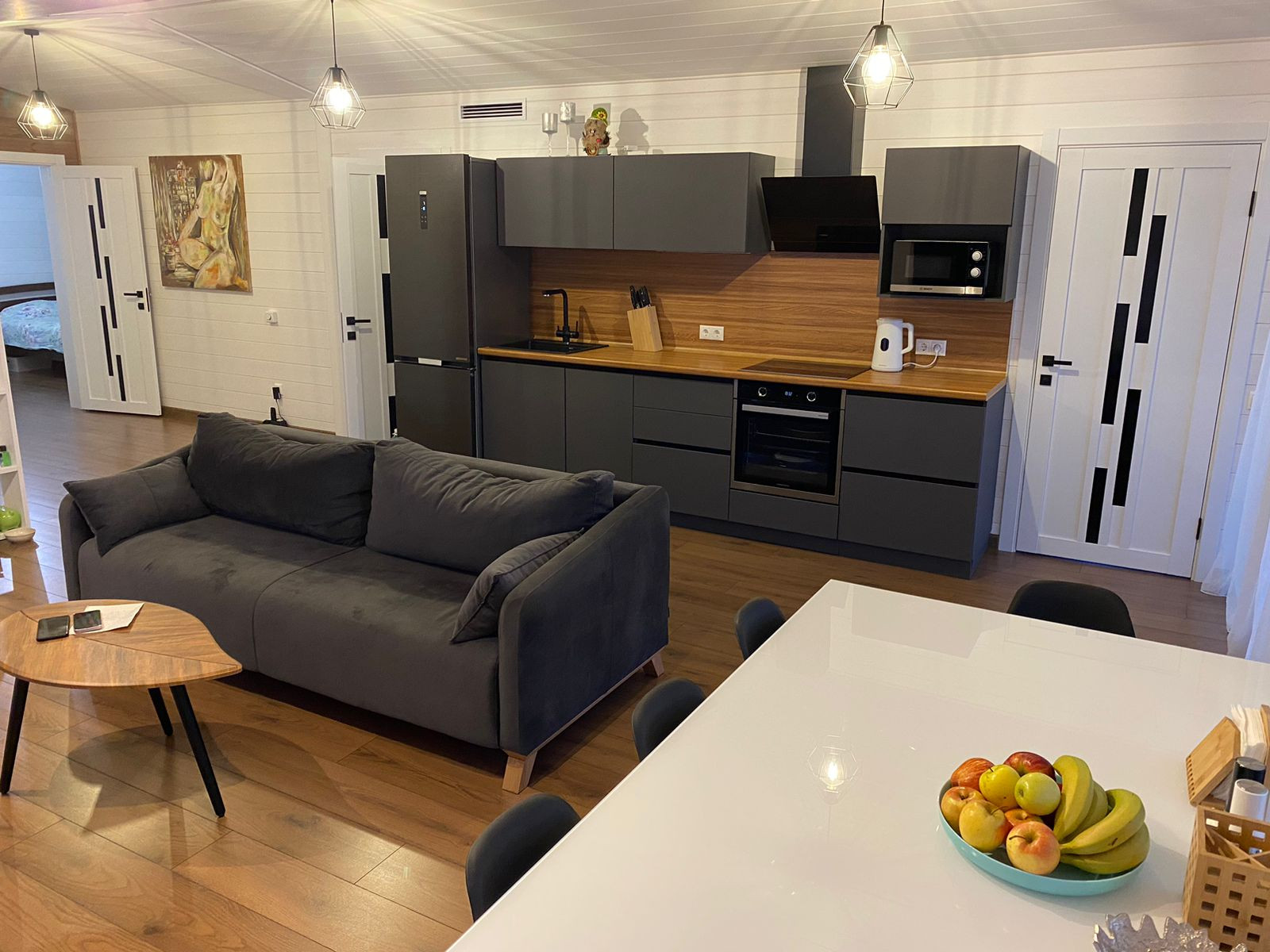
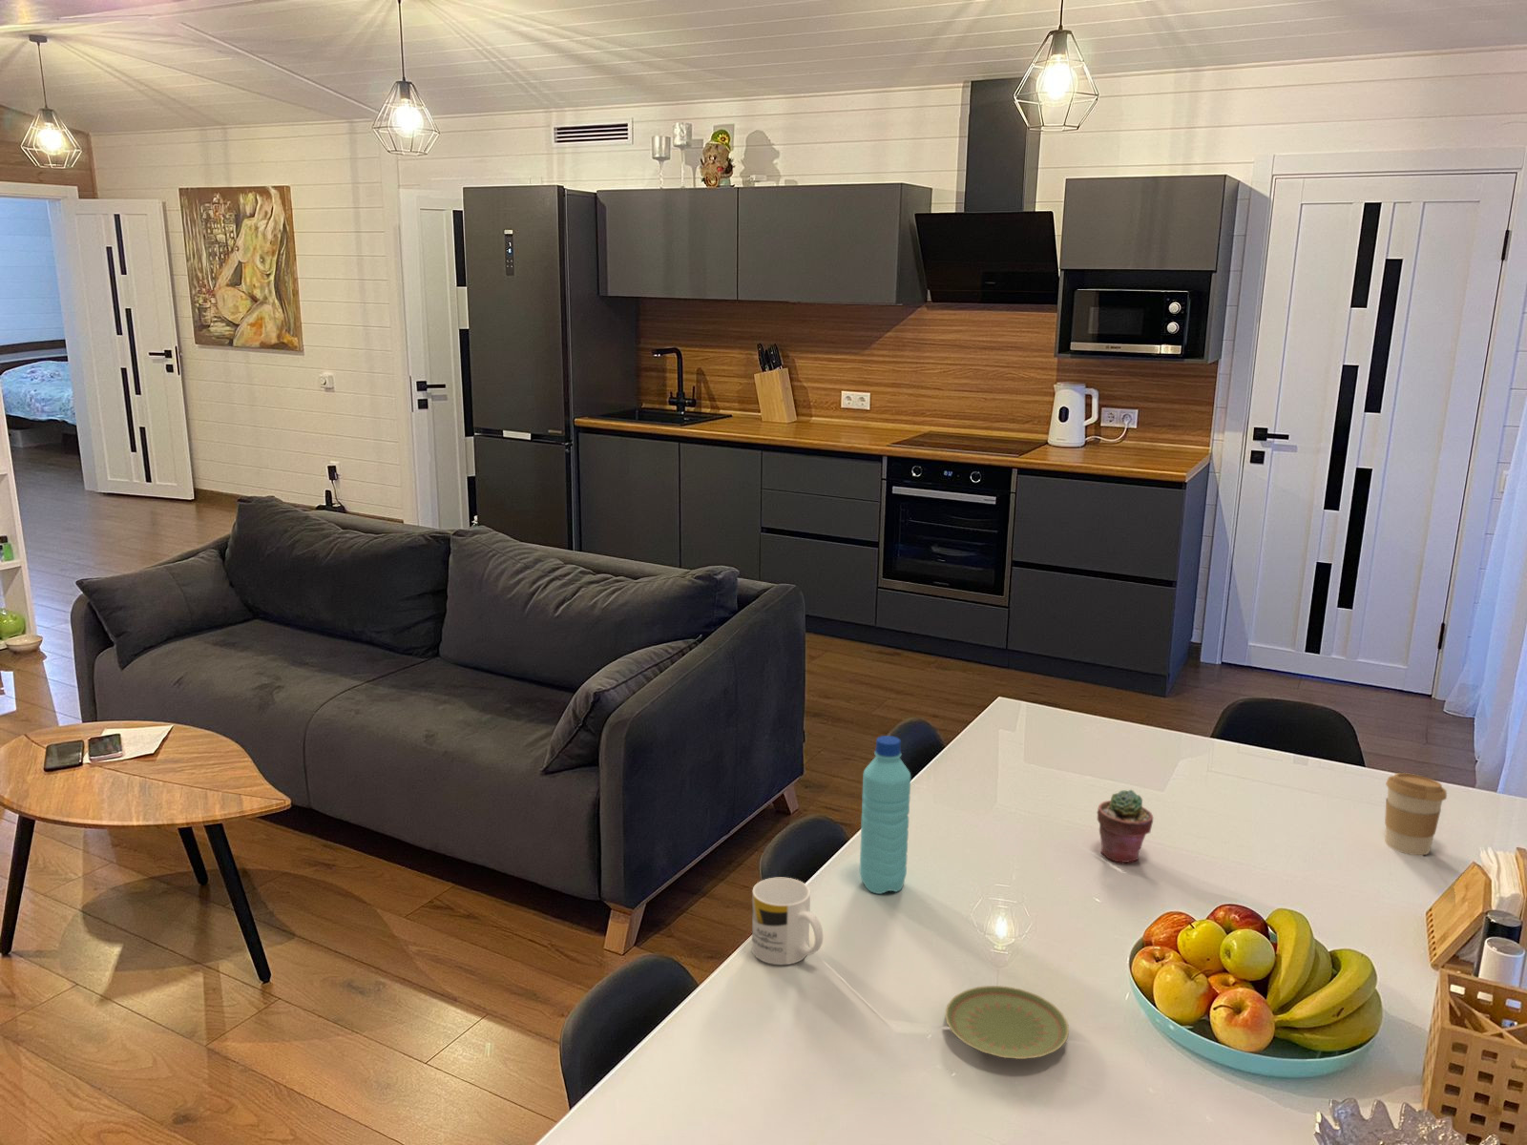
+ water bottle (885, 813)
+ plate (1006, 1027)
+ potted succulent (1123, 824)
+ mug (789, 925)
+ coffee cup (1413, 812)
